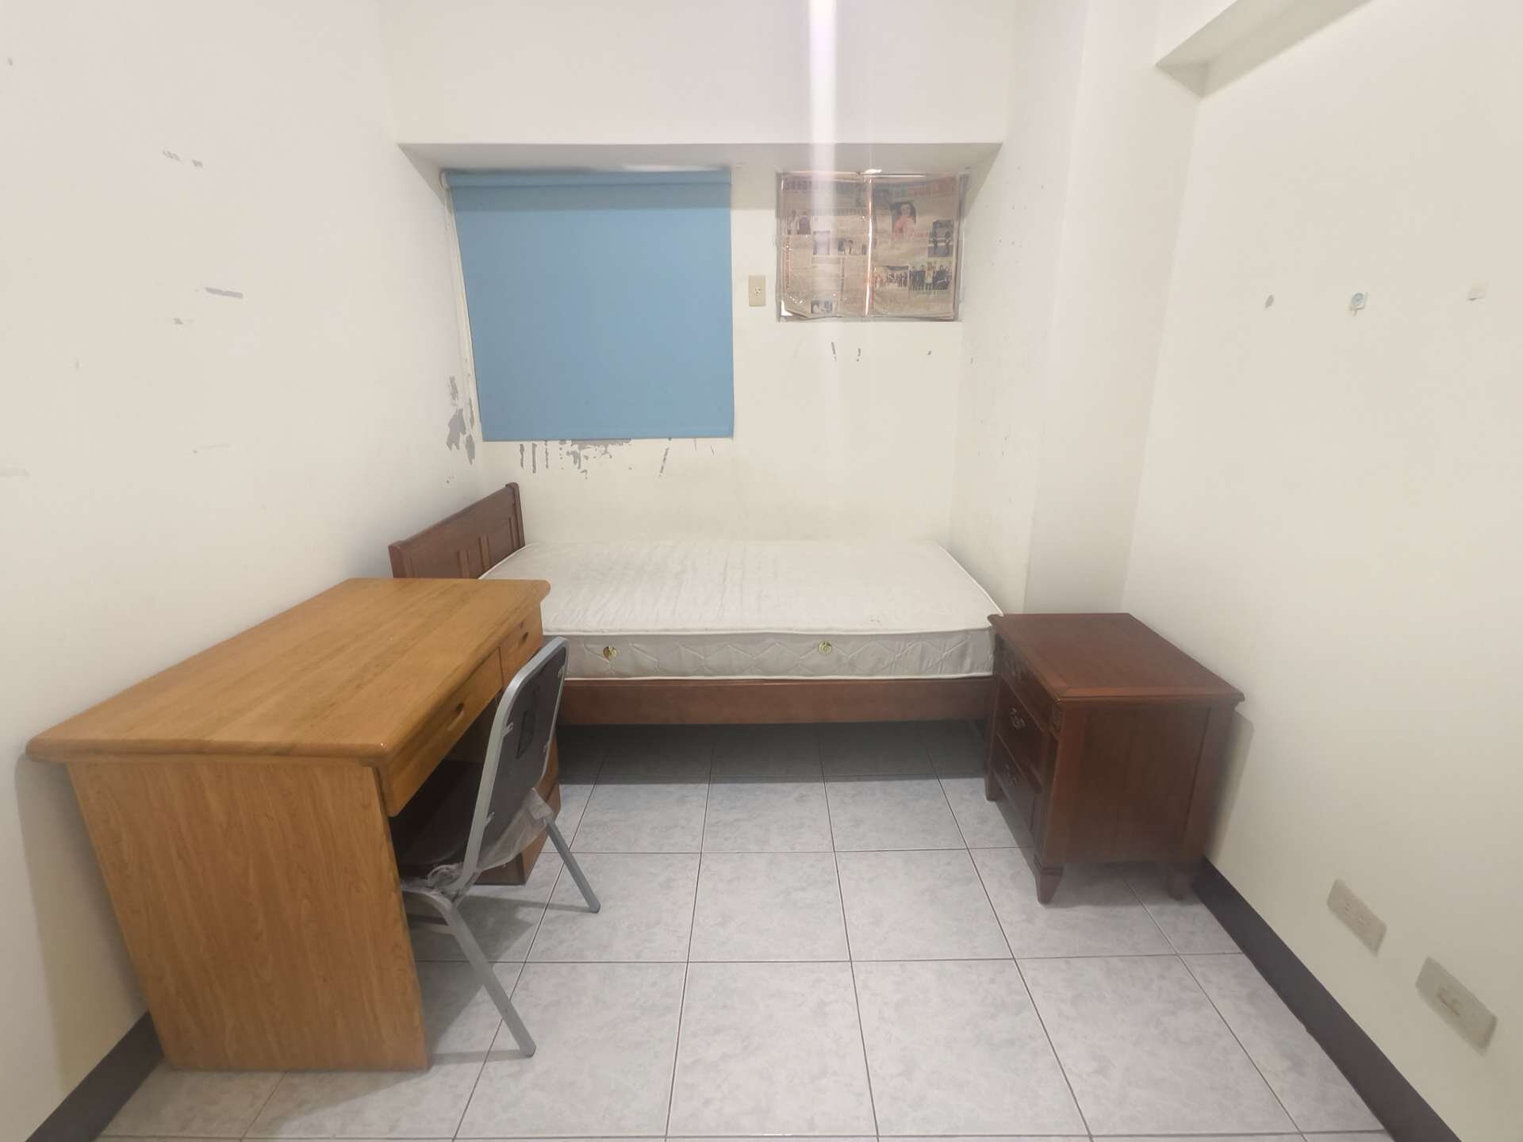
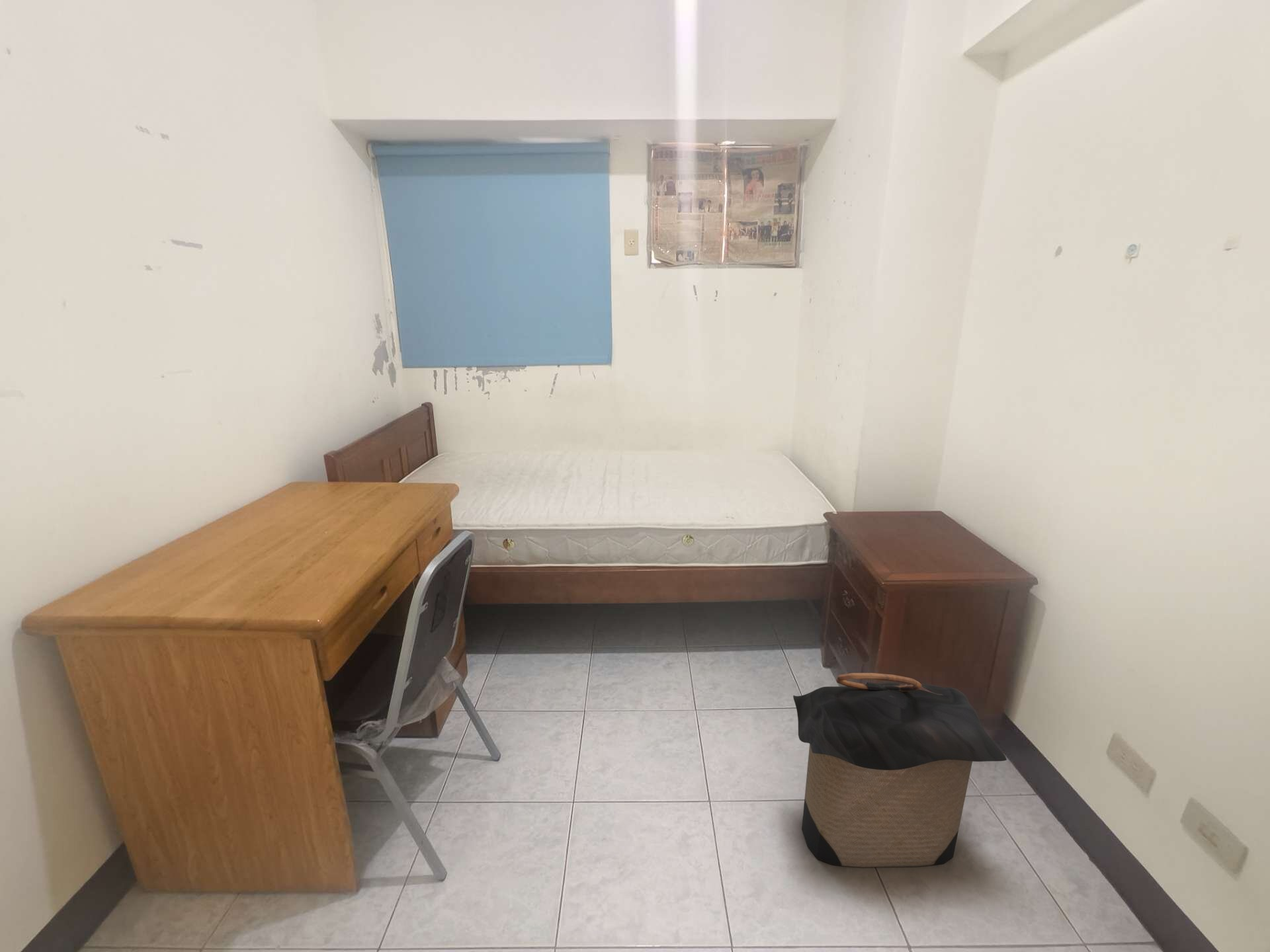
+ laundry hamper (888, 749)
